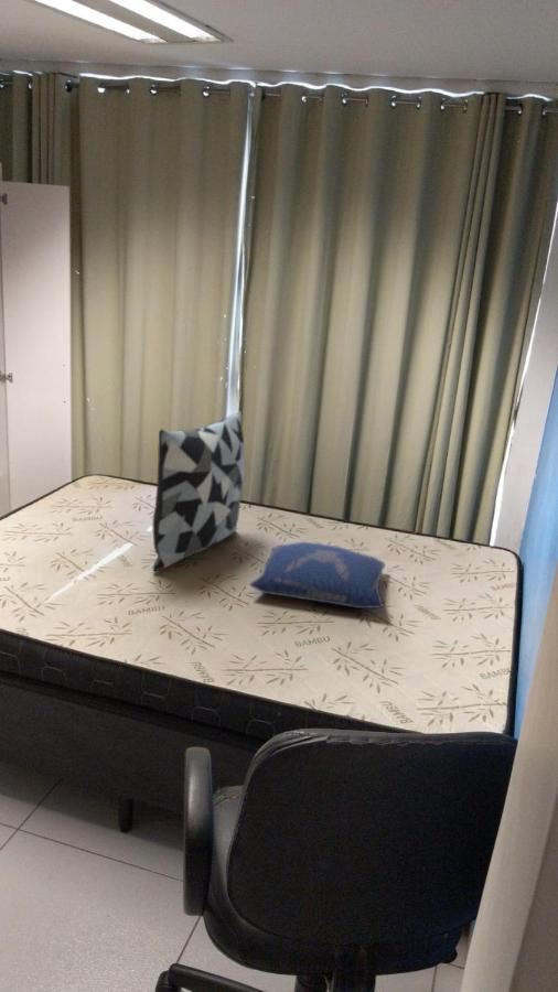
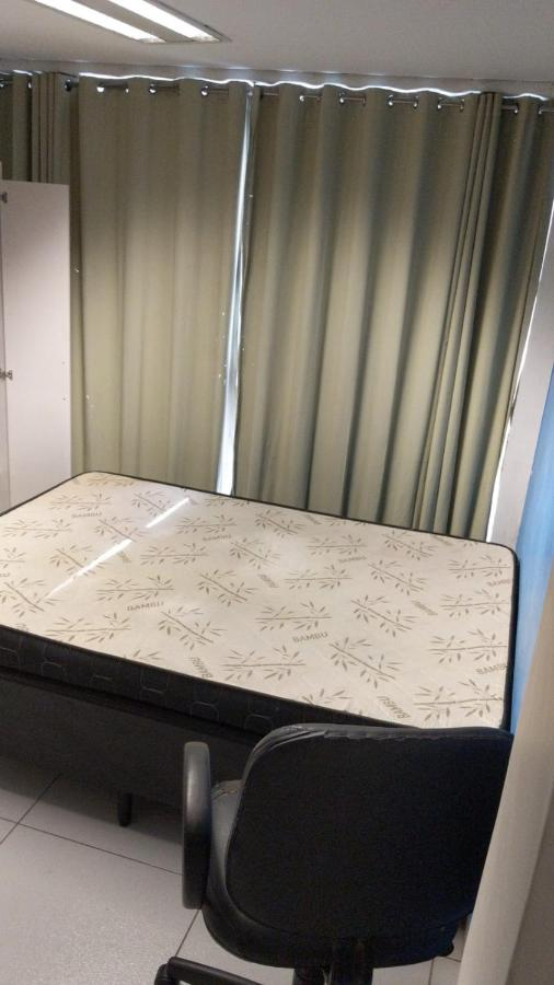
- pillow (201, 486)
- cushion (324, 571)
